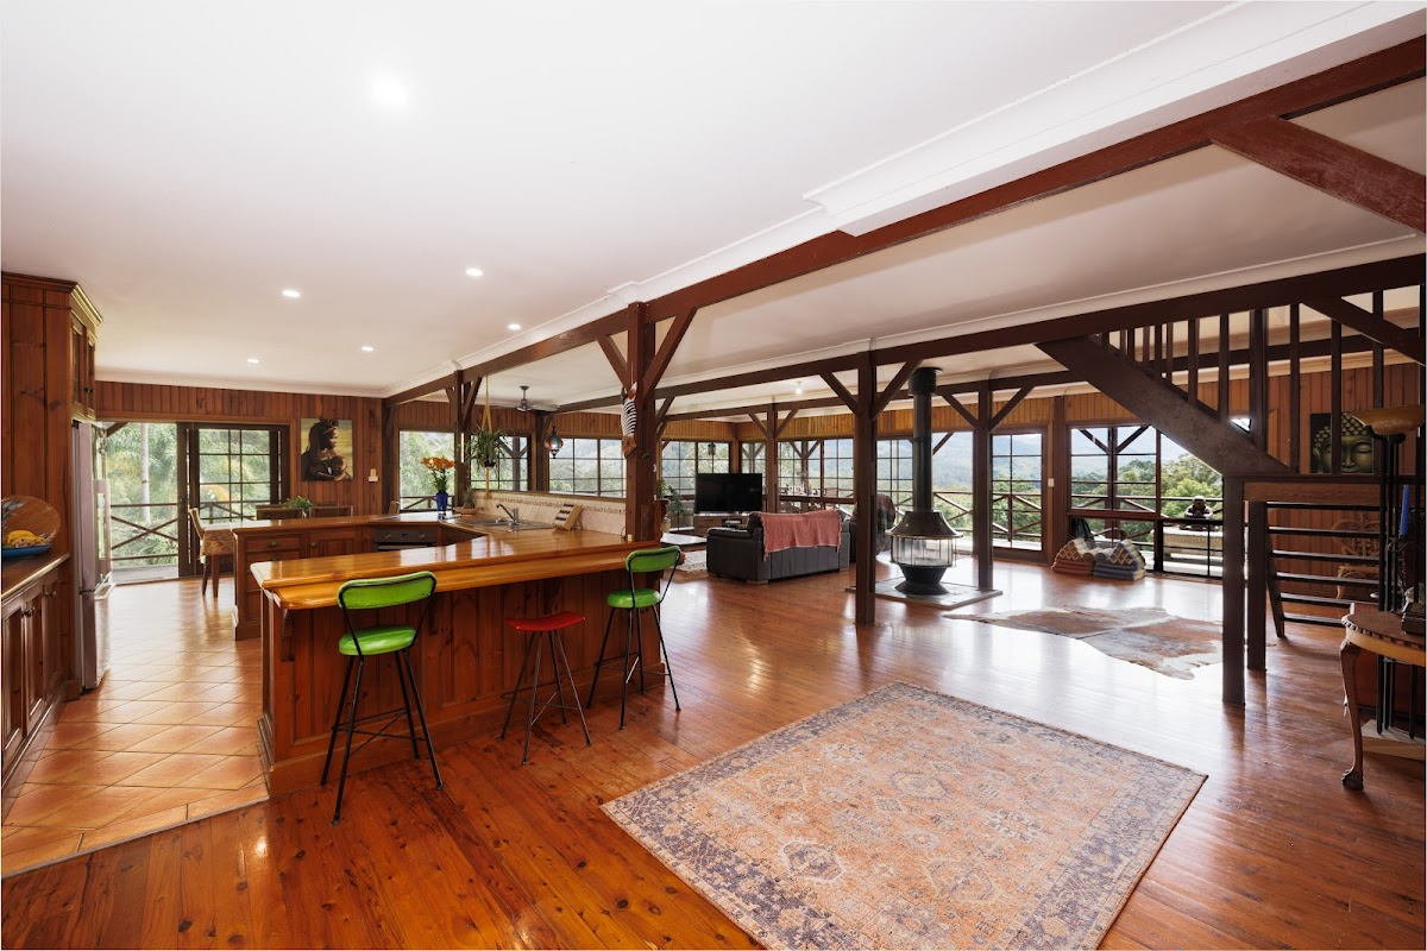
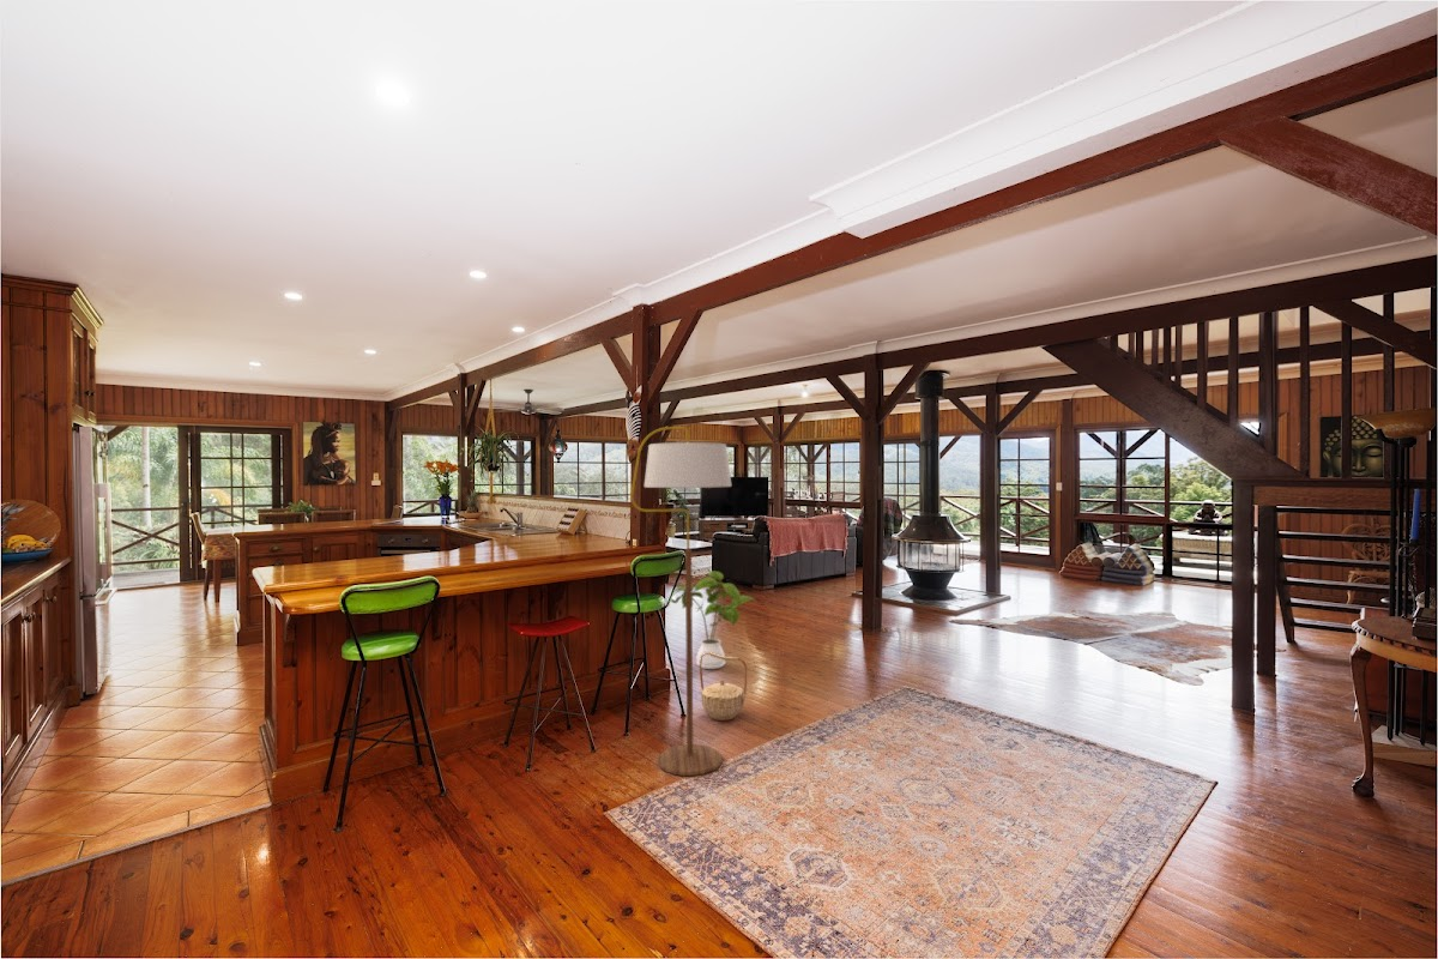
+ house plant (718, 620)
+ floor lamp (685, 593)
+ basket (723, 684)
